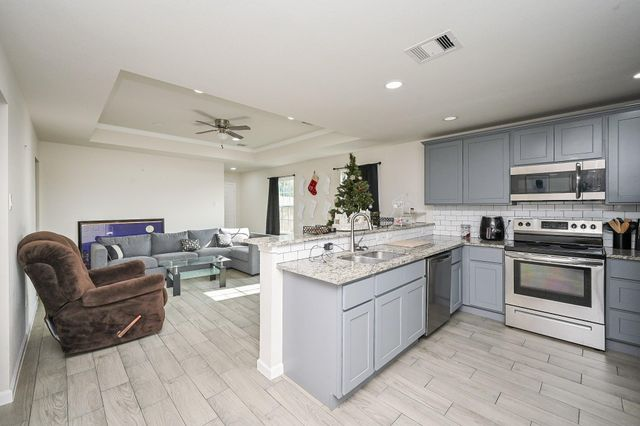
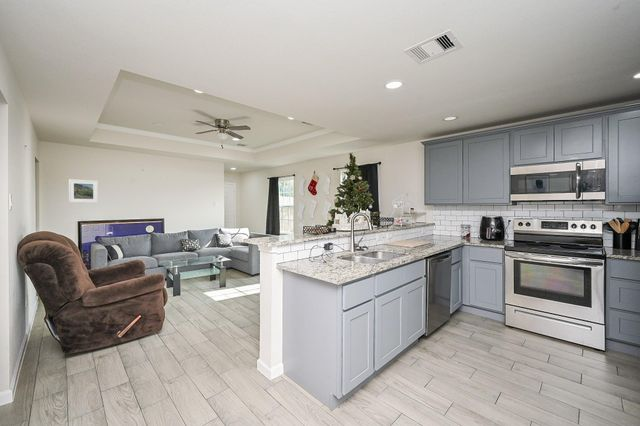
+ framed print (83, 191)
